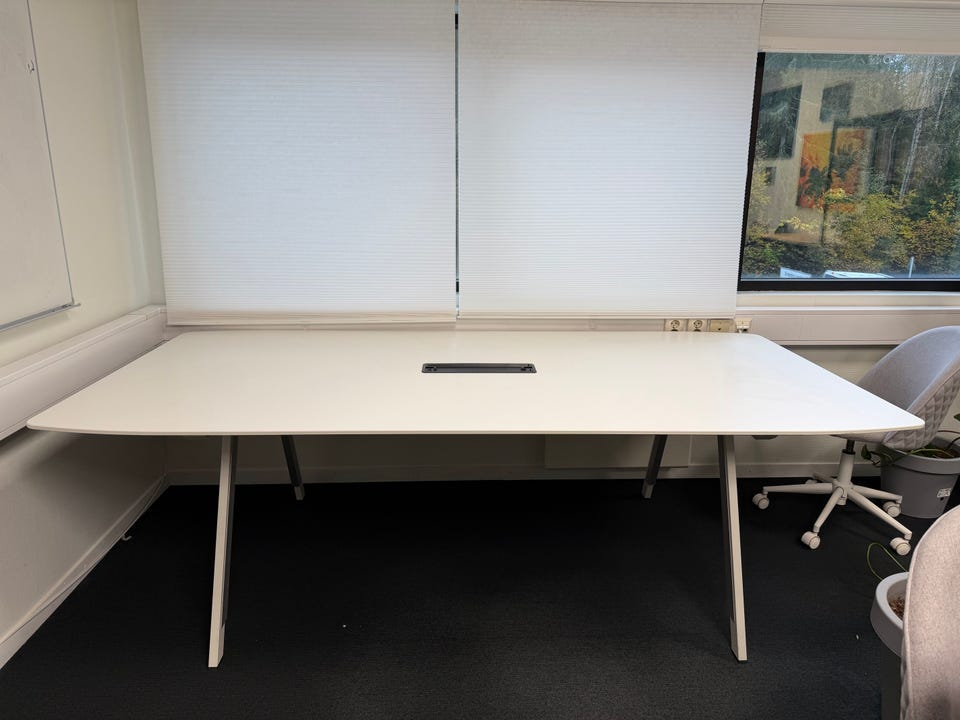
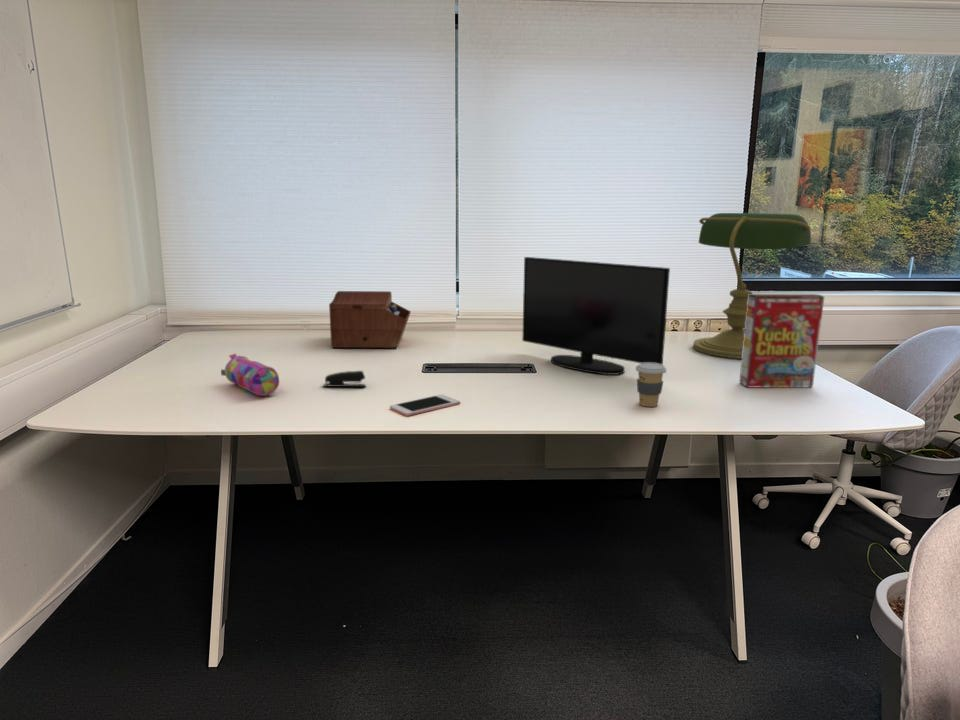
+ cereal box (780, 340)
+ pencil case (250, 374)
+ stapler (344, 378)
+ sewing box (371, 318)
+ desk lamp (745, 284)
+ coffee cup (649, 385)
+ monitor (588, 315)
+ cell phone (425, 404)
